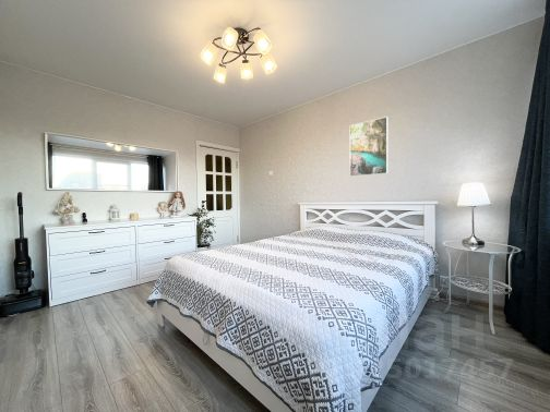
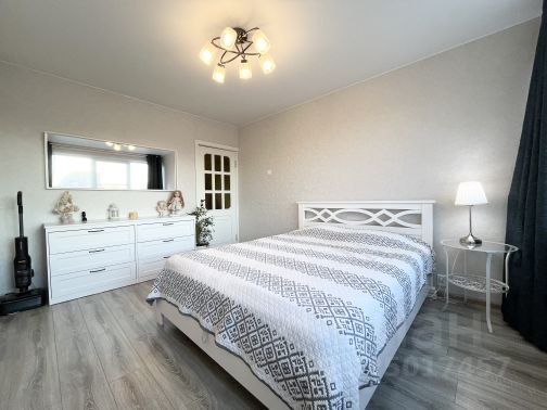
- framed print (368, 148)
